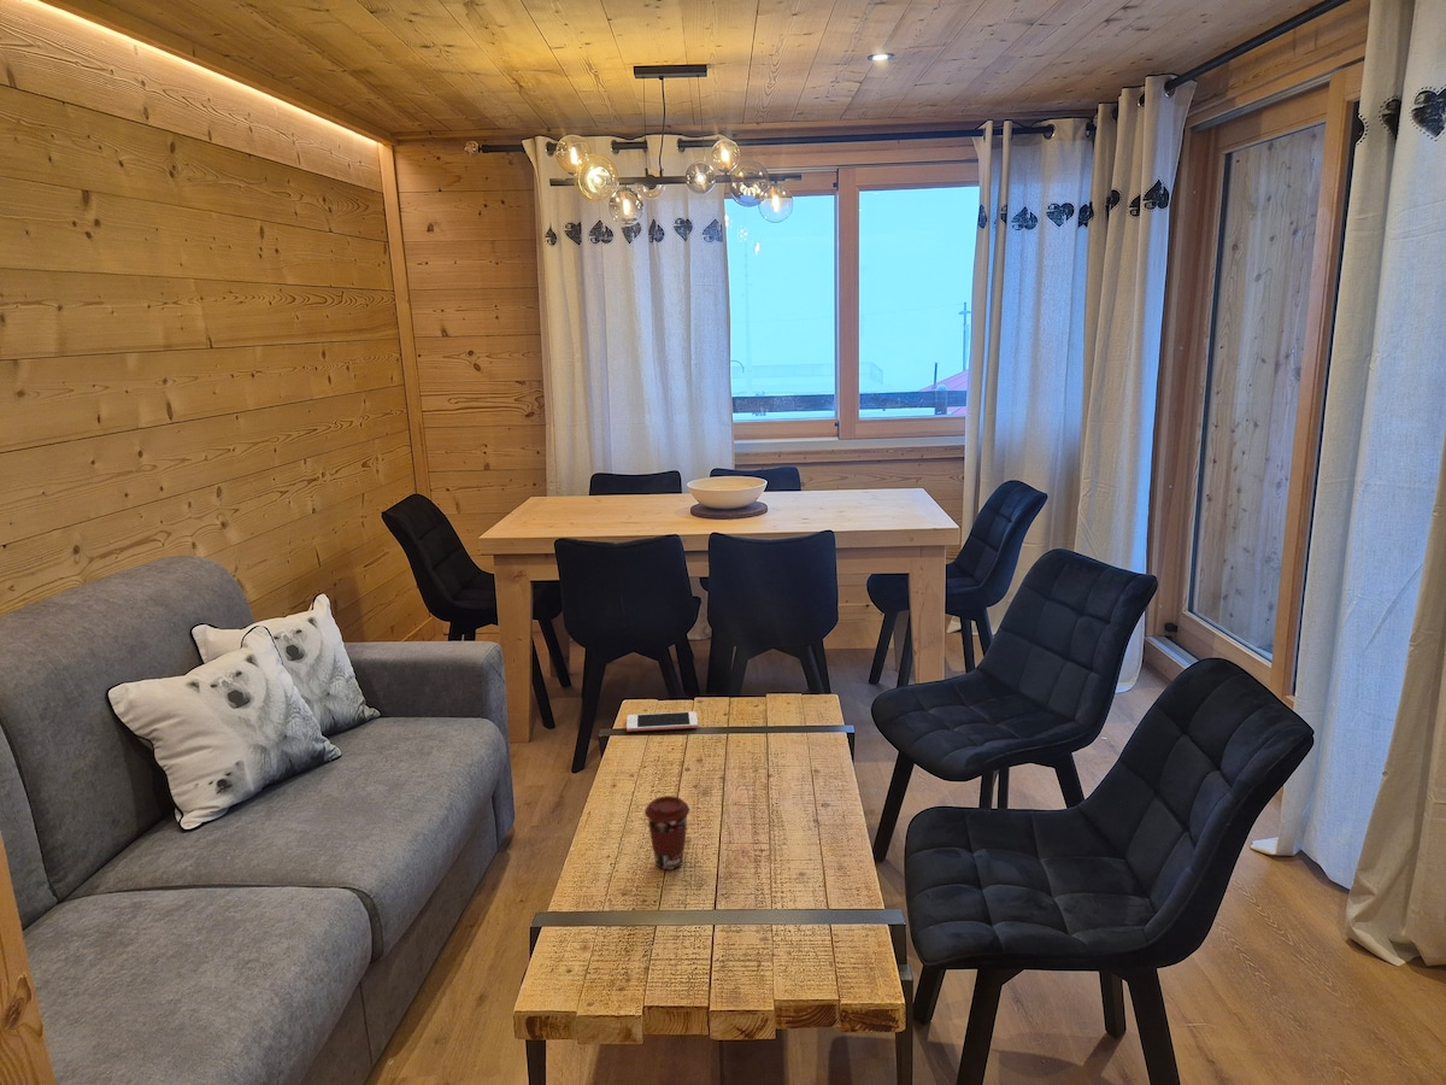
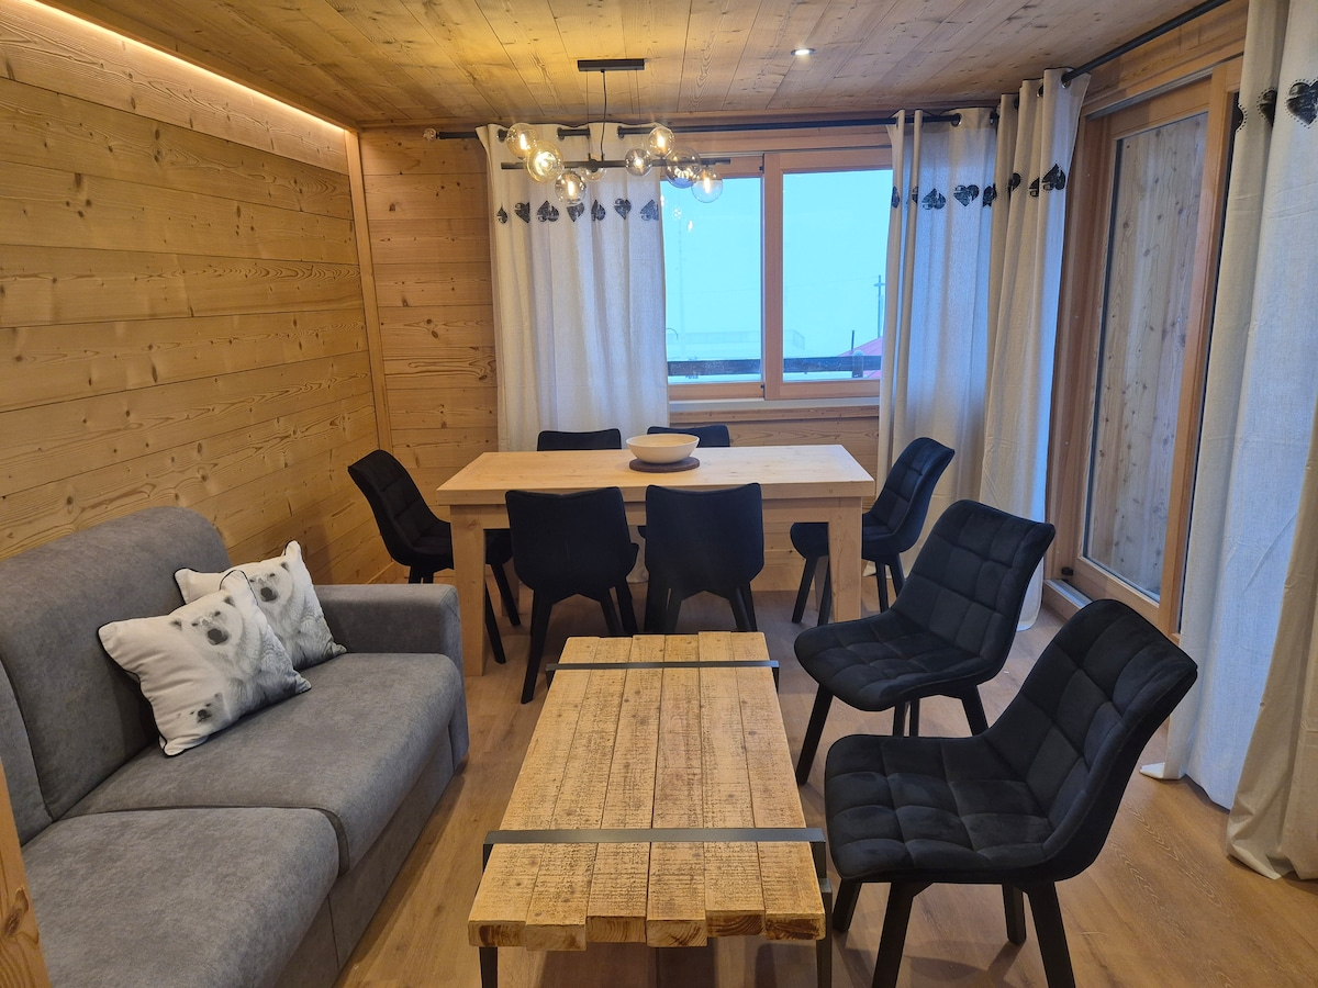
- coffee cup (668, 833)
- cell phone (662, 721)
